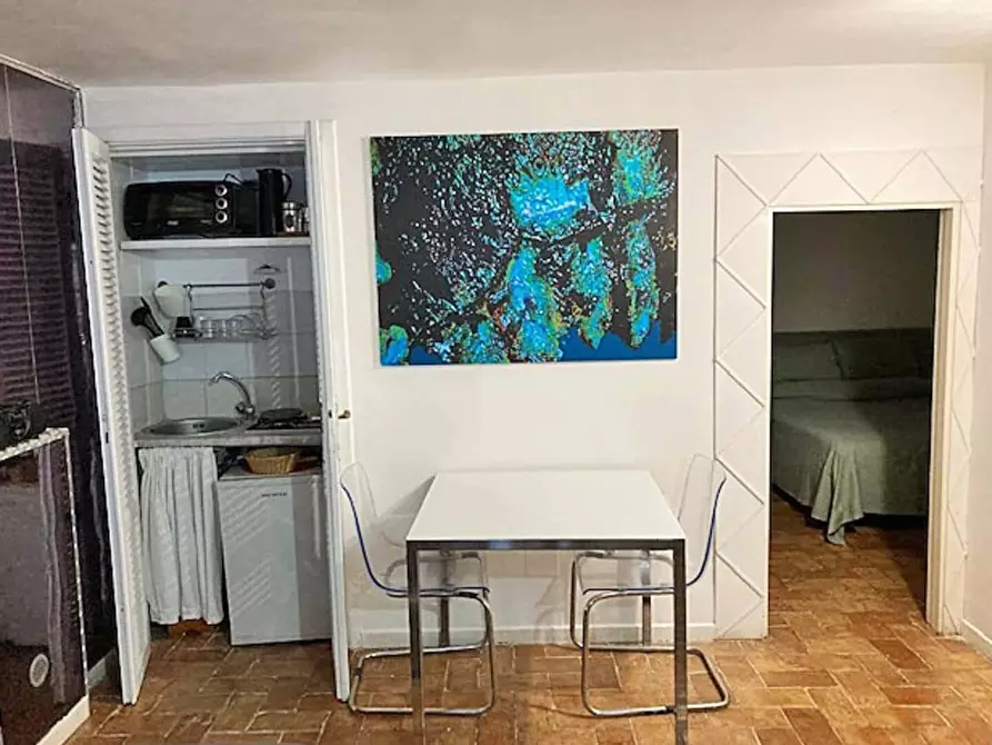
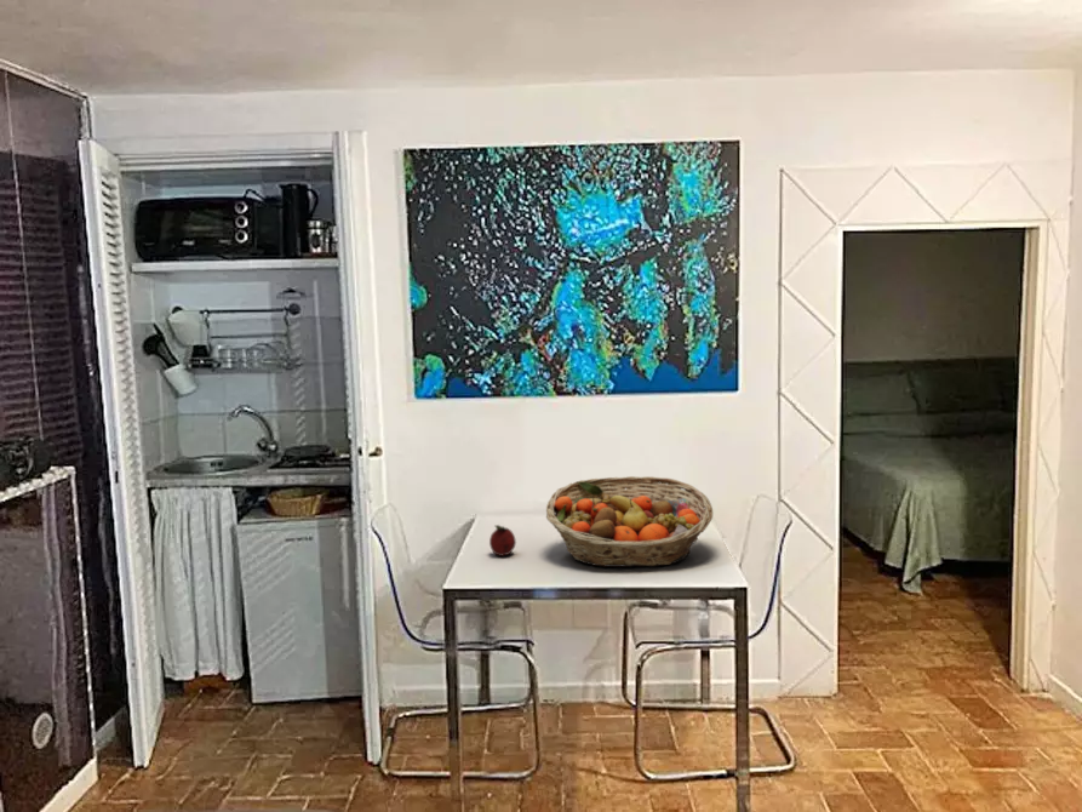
+ fruit (502, 538)
+ fruit basket (628, 520)
